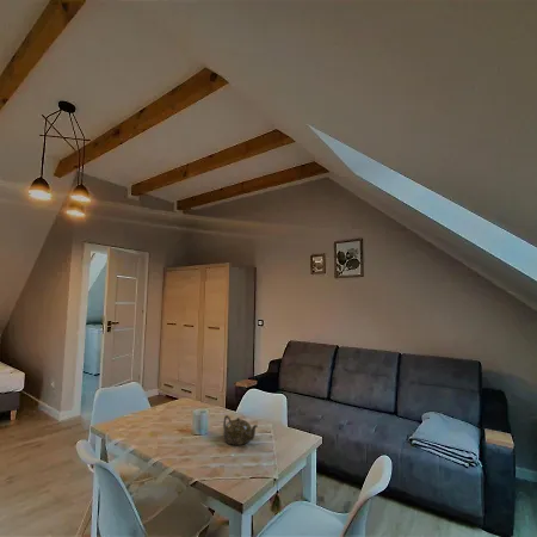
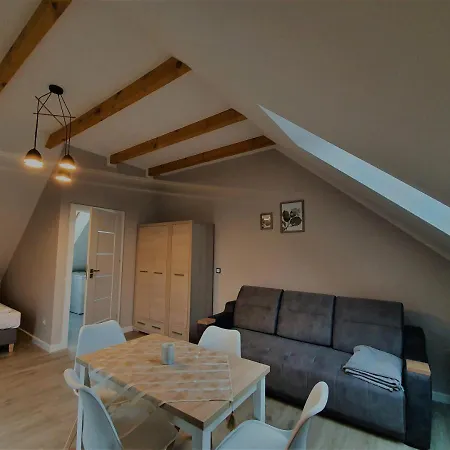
- teapot (239, 428)
